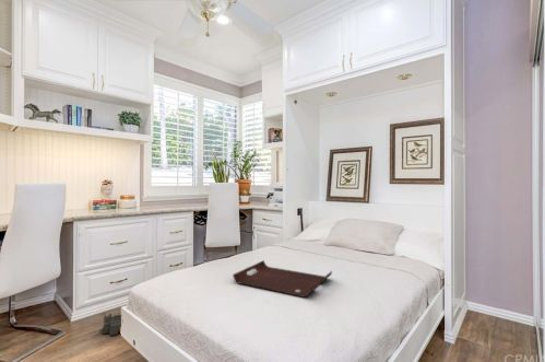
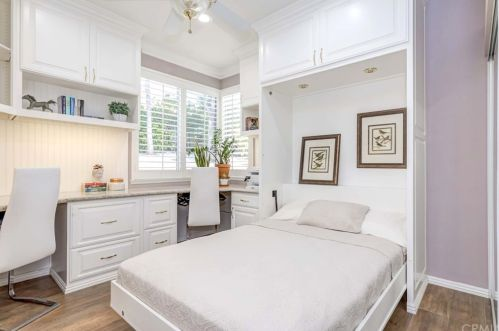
- serving tray (283, 276)
- boots (115, 322)
